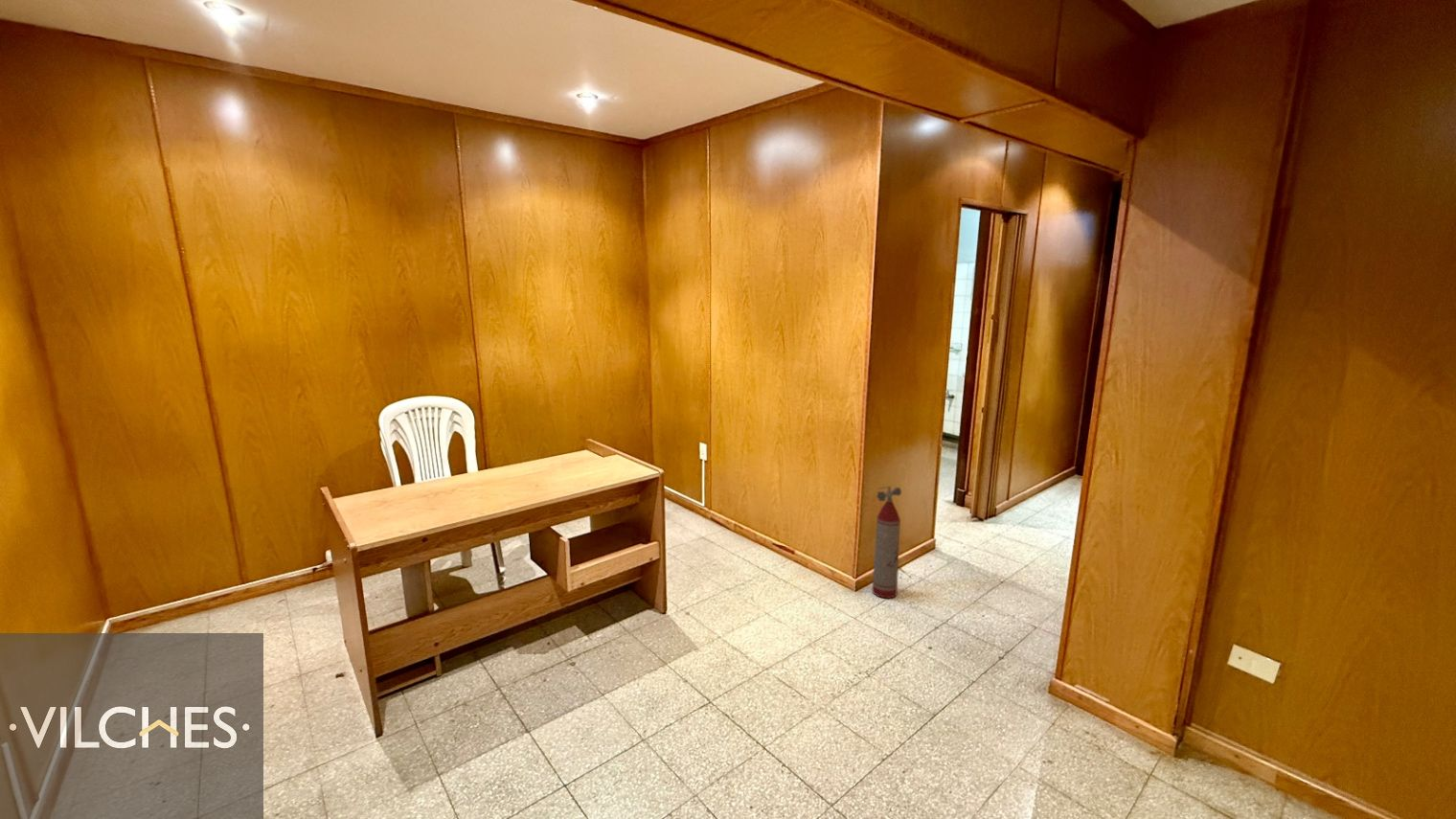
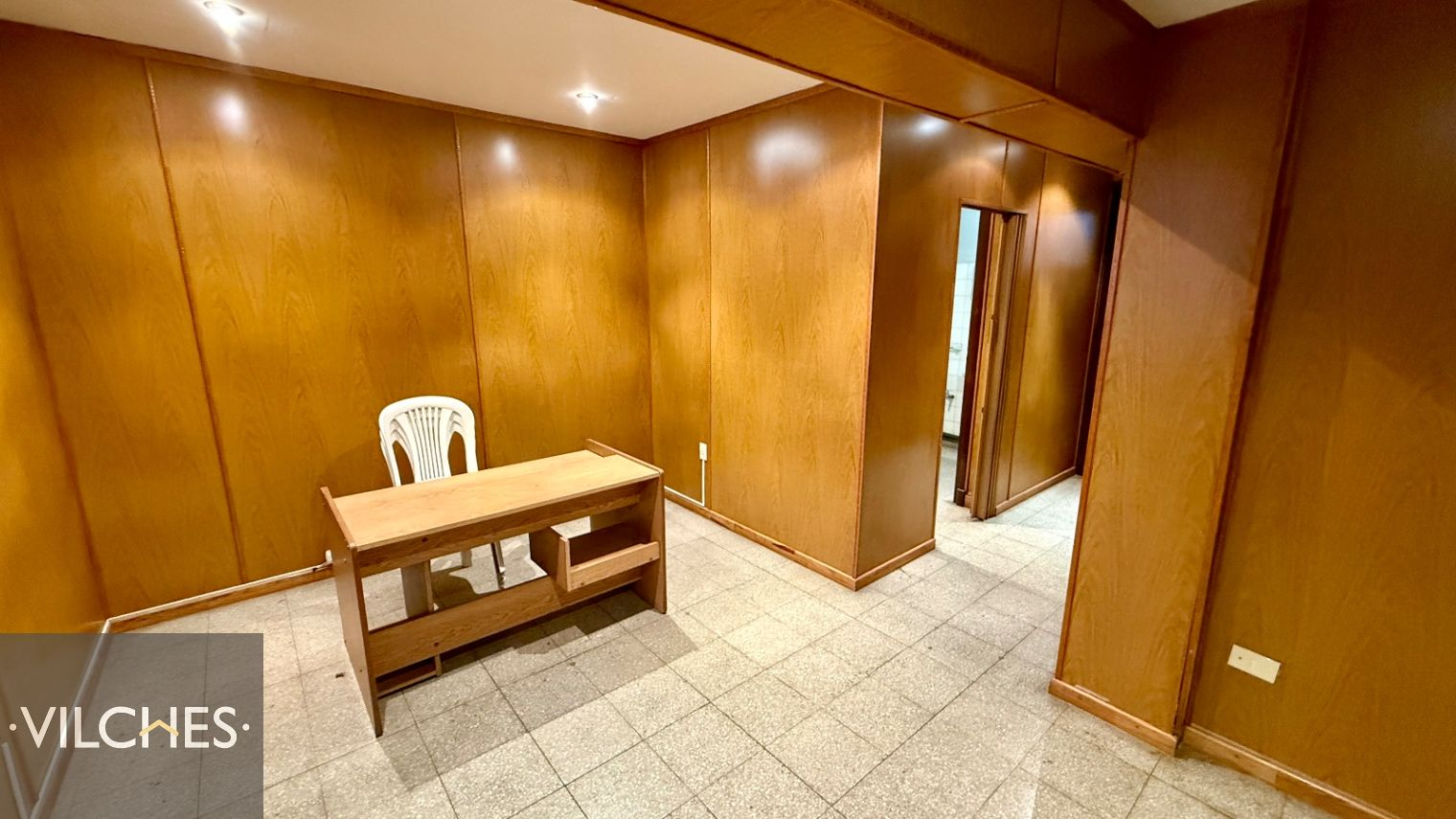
- fire extinguisher (887, 539)
